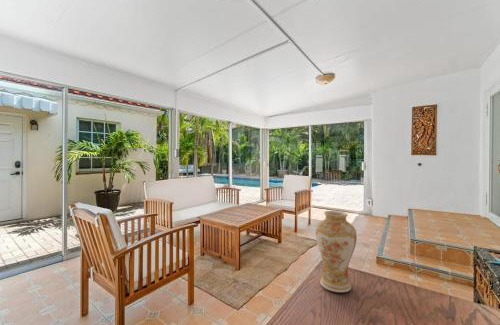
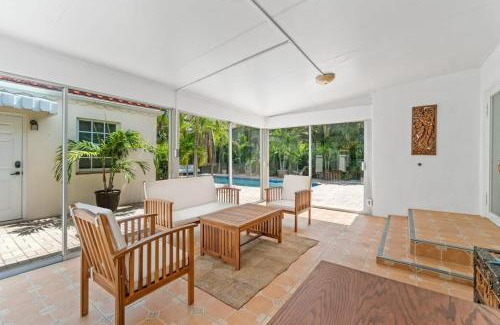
- vase (335, 248)
